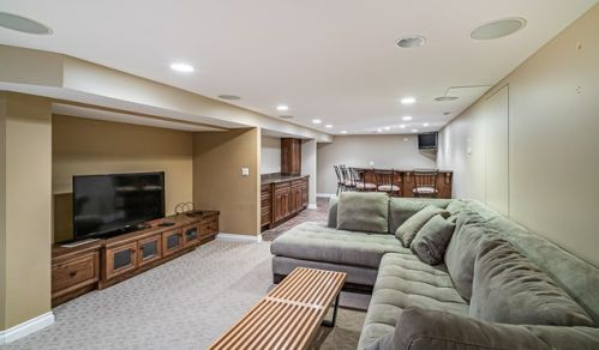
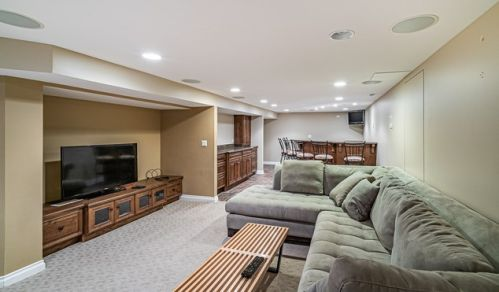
+ remote control (253, 265)
